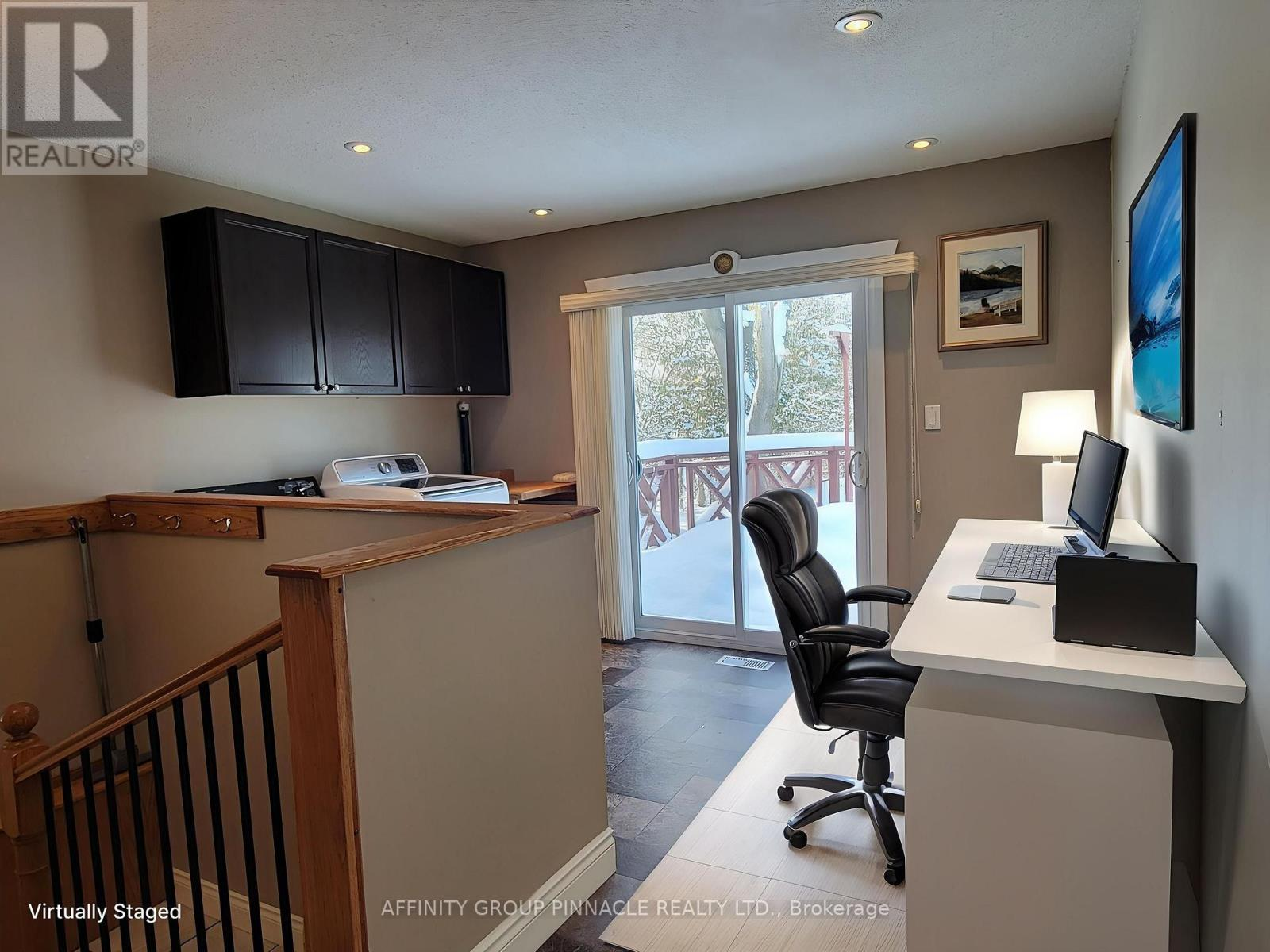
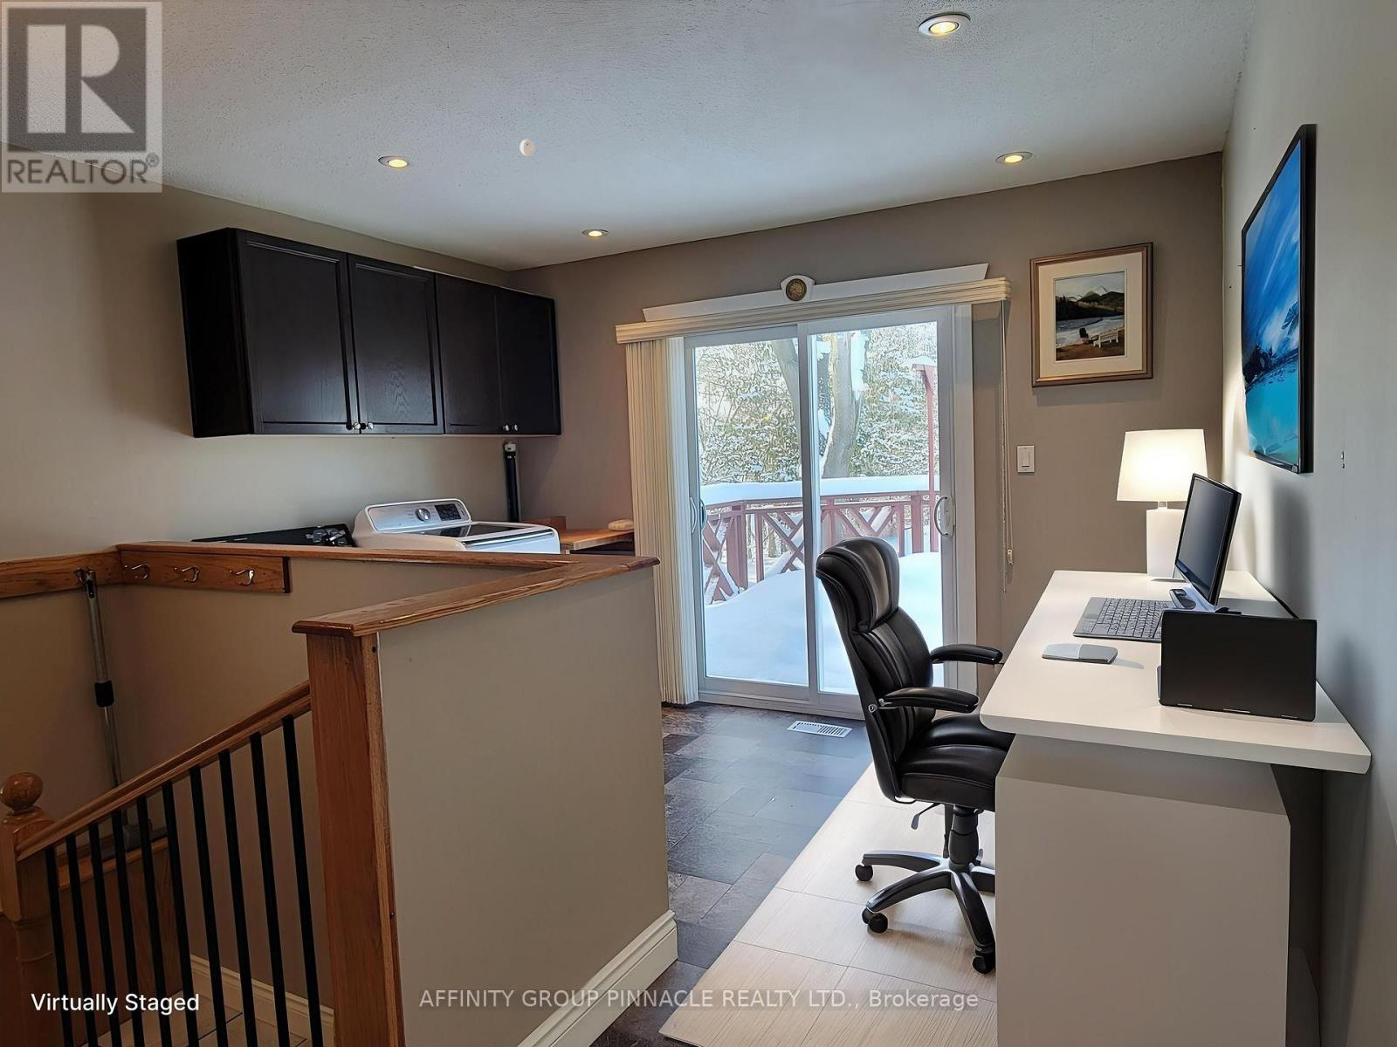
+ eyeball (527, 147)
